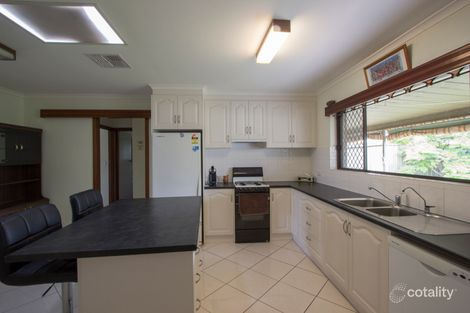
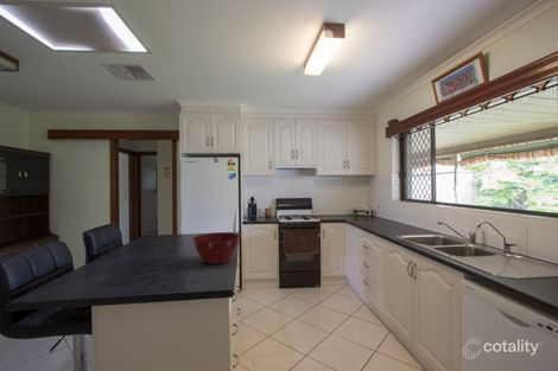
+ mixing bowl (216, 248)
